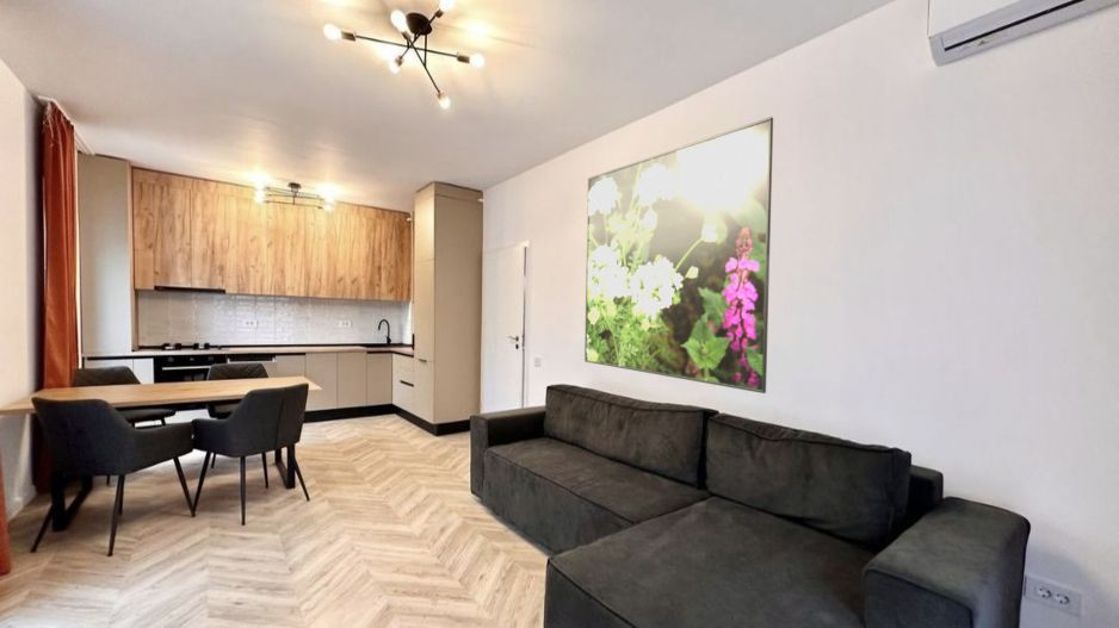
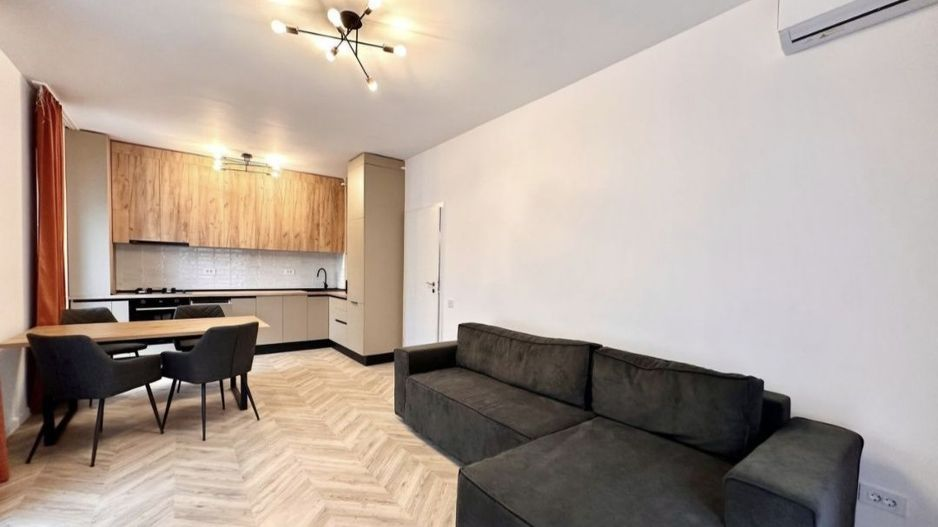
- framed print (659, 265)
